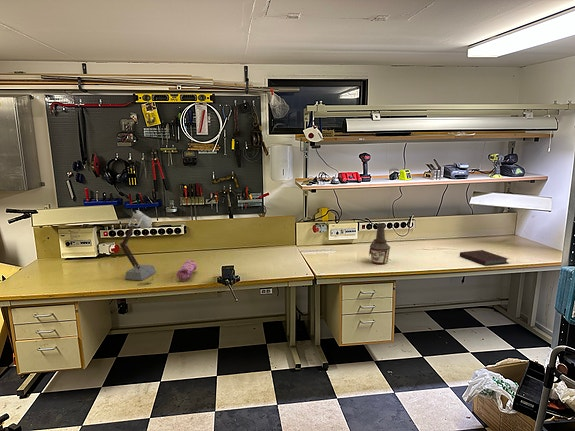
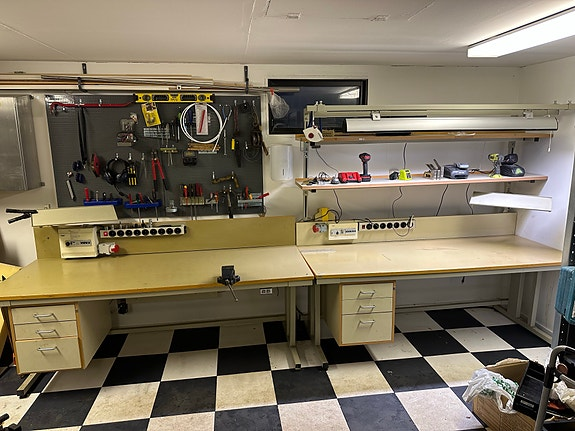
- bottle (379, 242)
- desk lamp (129, 249)
- pencil case (187, 269)
- notebook (483, 257)
